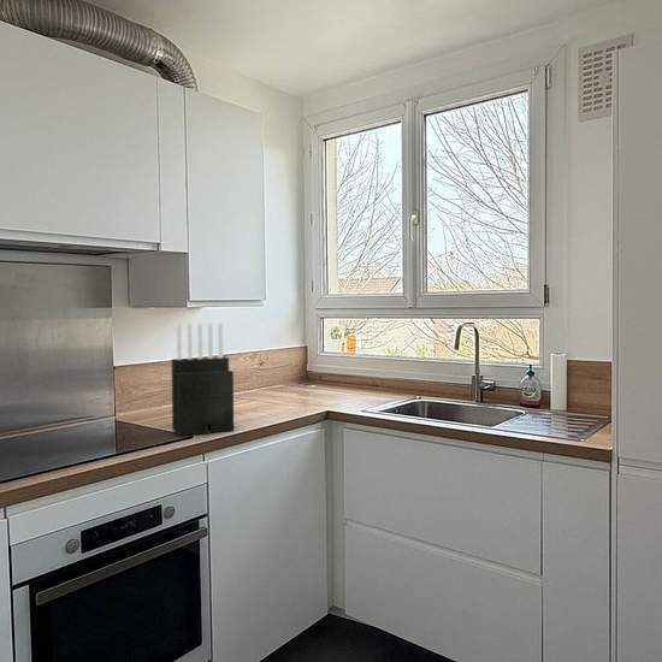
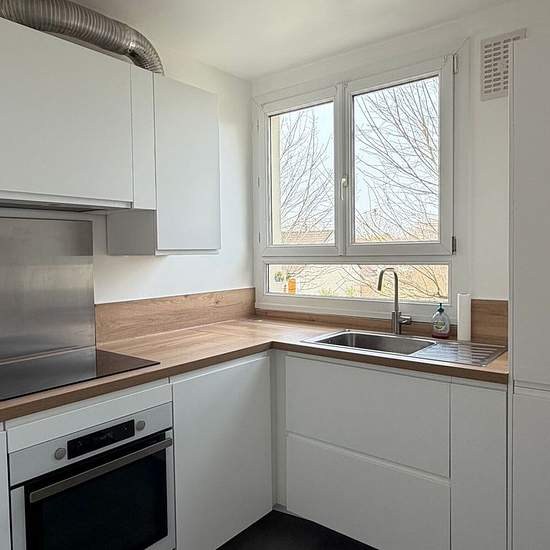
- knife block (202, 377)
